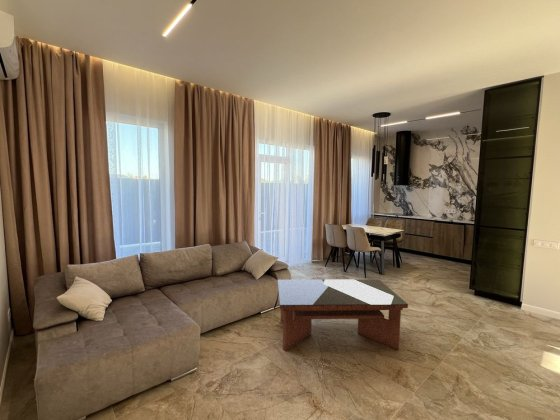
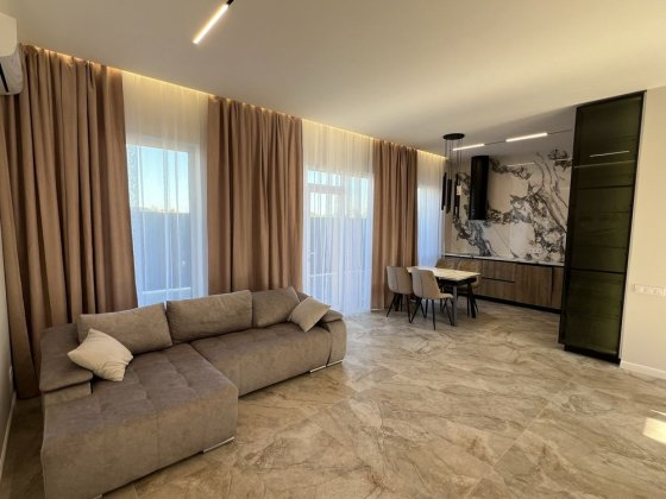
- coffee table (335, 312)
